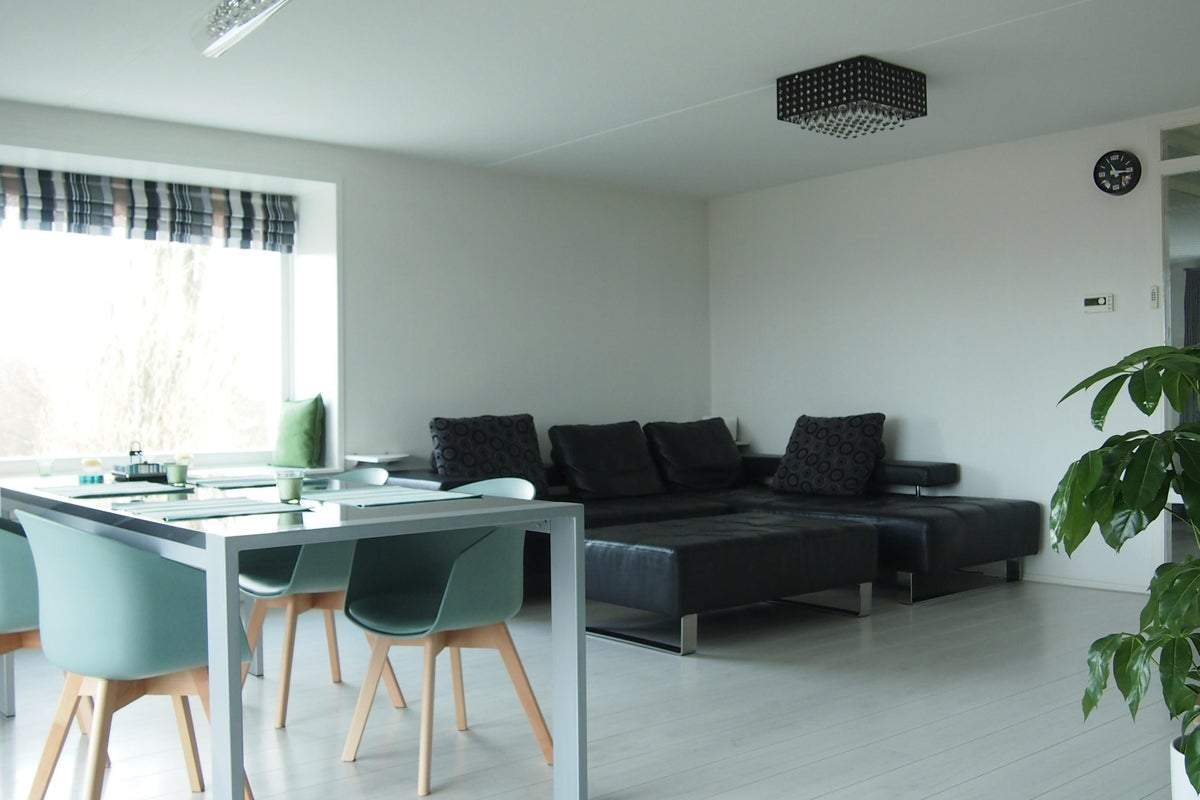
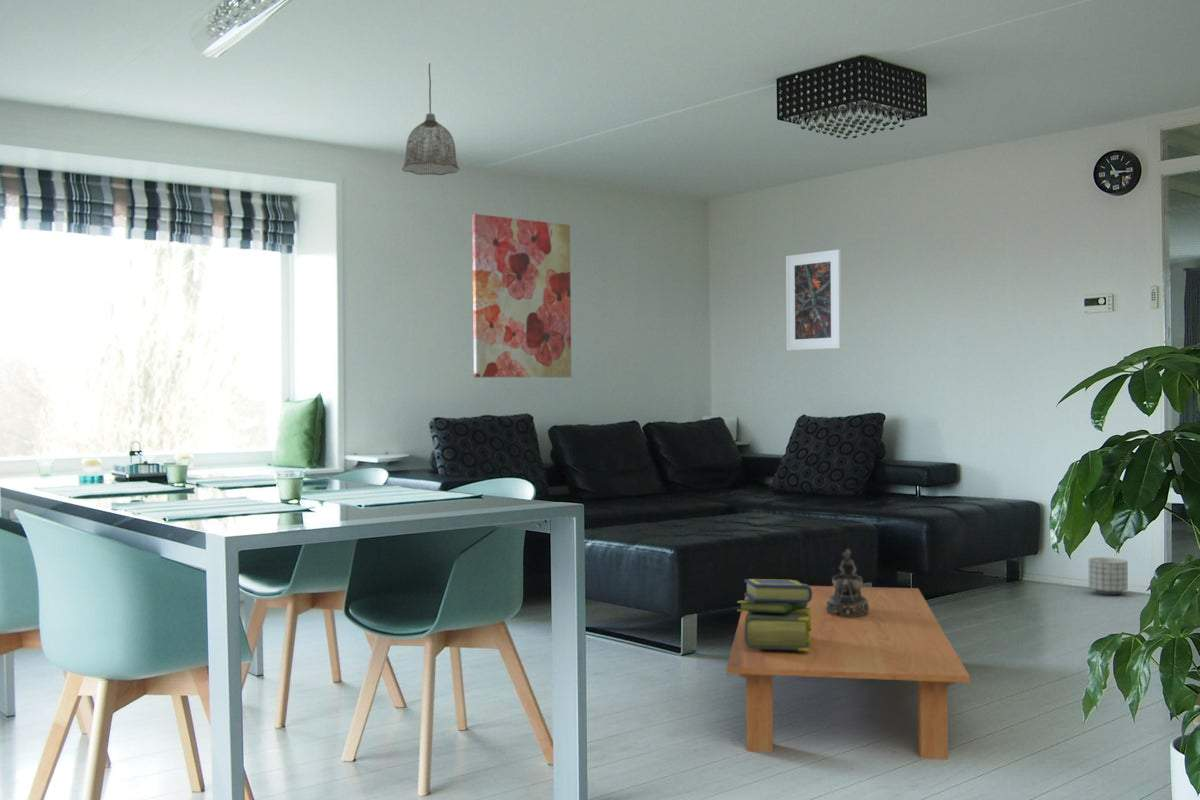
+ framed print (813, 301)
+ stack of books (775, 610)
+ wall art (523, 298)
+ planter (1108, 576)
+ pendant lamp (430, 116)
+ coffee table (838, 659)
+ decorative bowl (848, 582)
